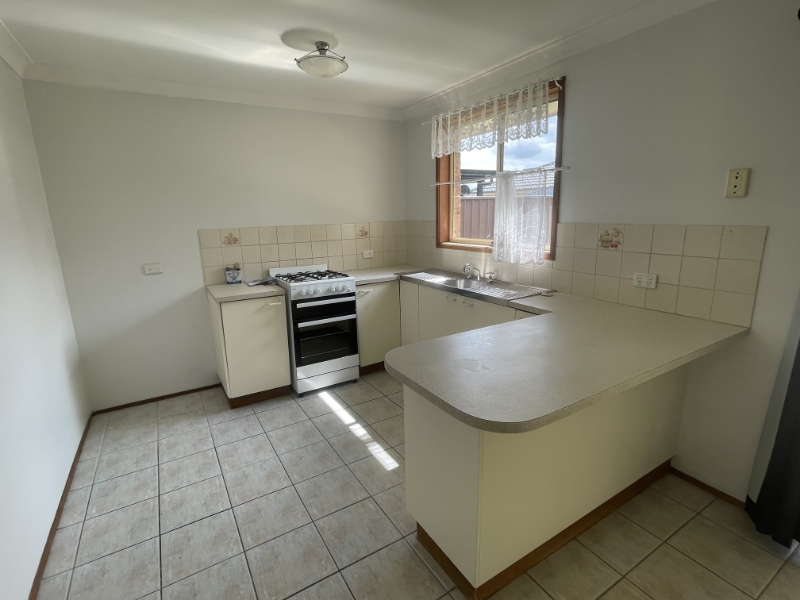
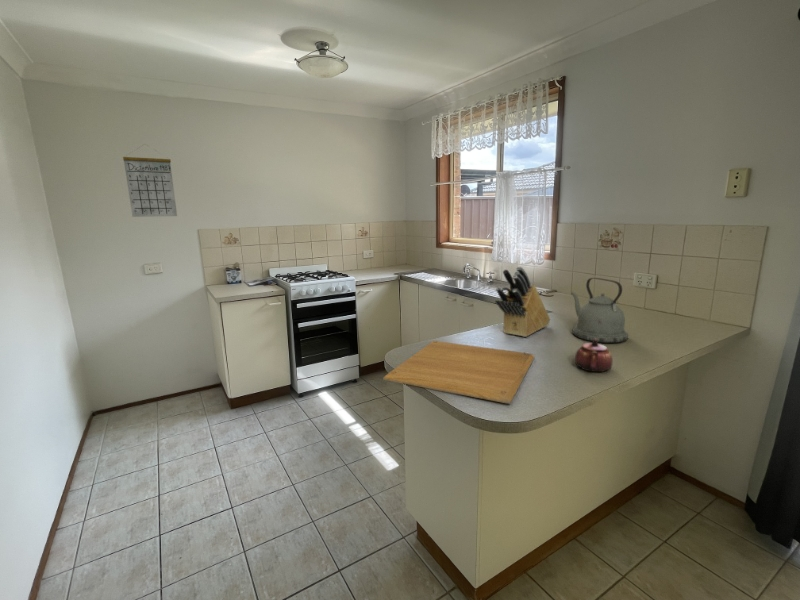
+ calendar (150, 180)
+ chopping board (463, 365)
+ teapot (593, 353)
+ knife block (524, 298)
+ kettle (597, 307)
